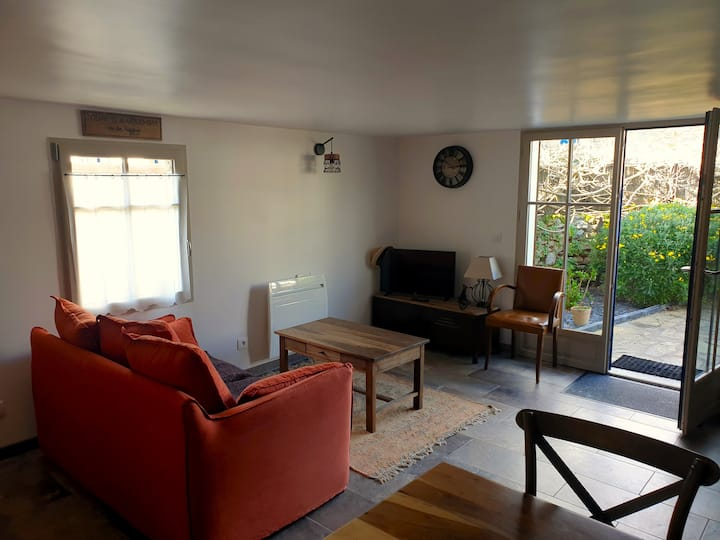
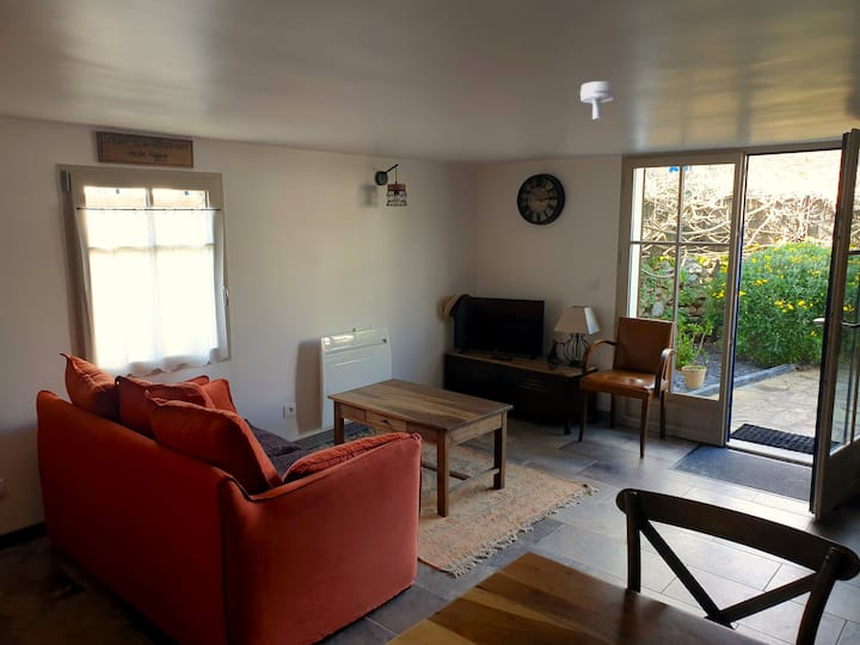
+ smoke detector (596, 102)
